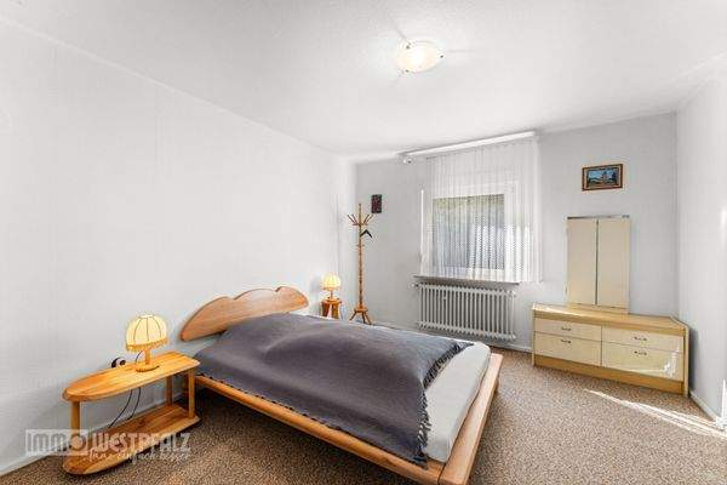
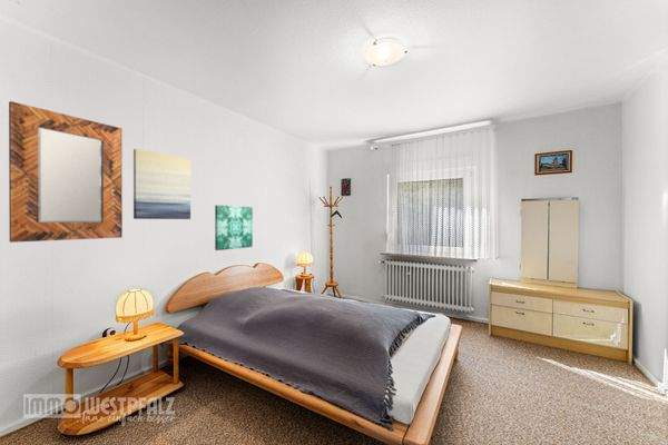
+ wall art (164, 187)
+ home mirror (72, 178)
+ wall art (234, 227)
